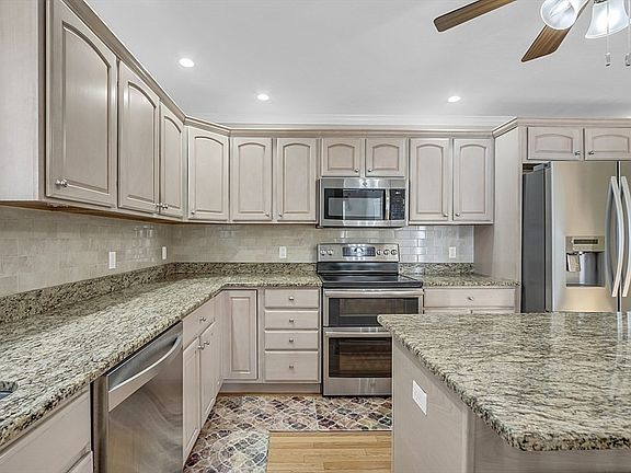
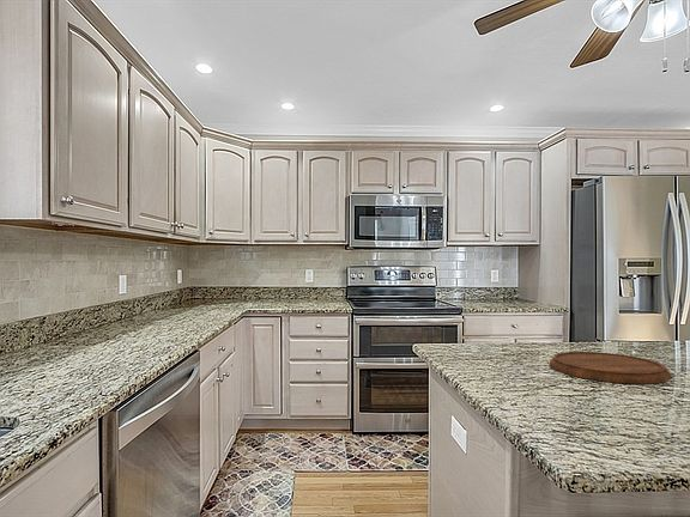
+ cutting board (606, 365)
